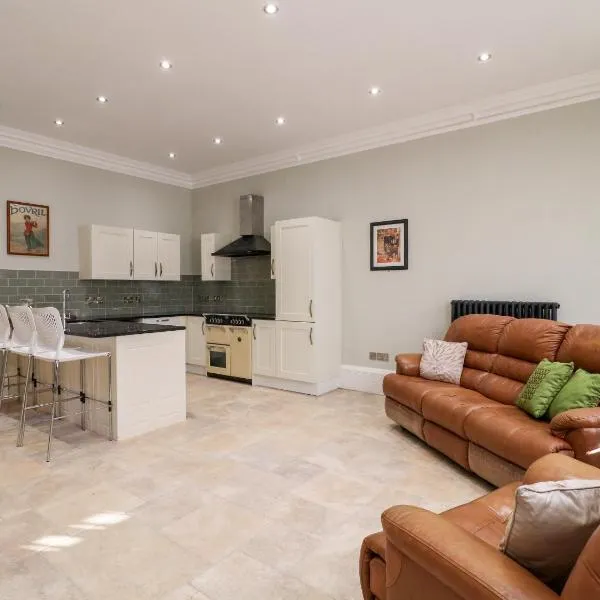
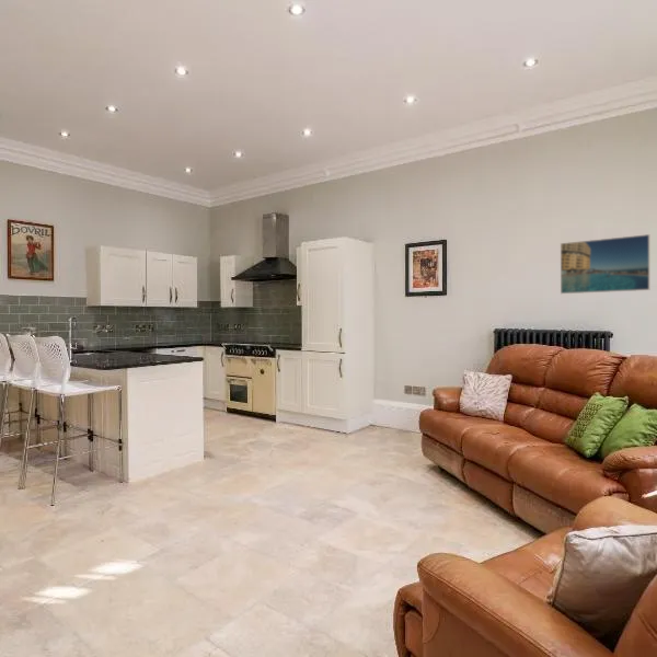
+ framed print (602, 265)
